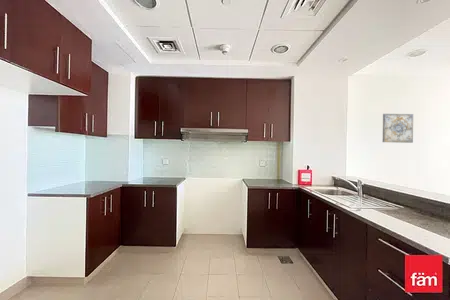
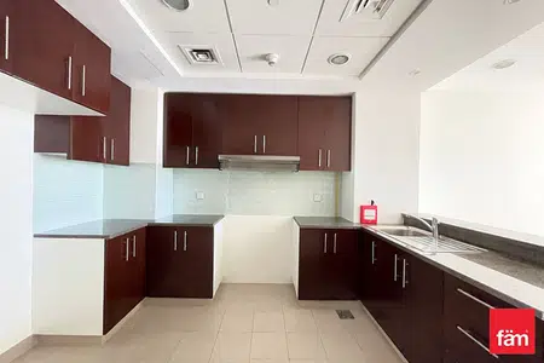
- wall art (397, 128)
